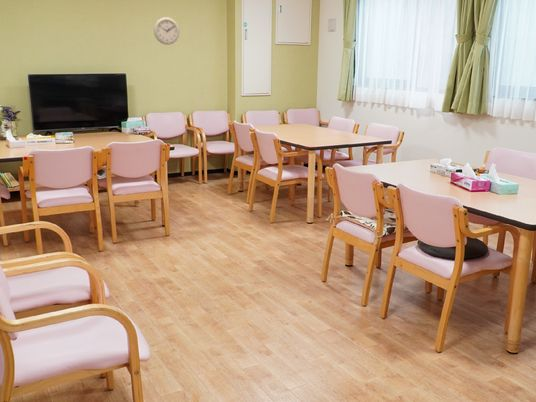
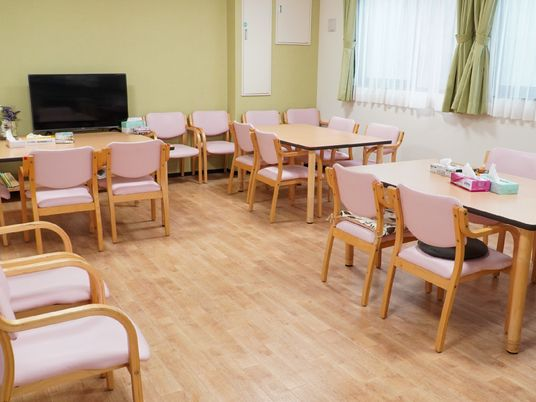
- wall clock (166, 31)
